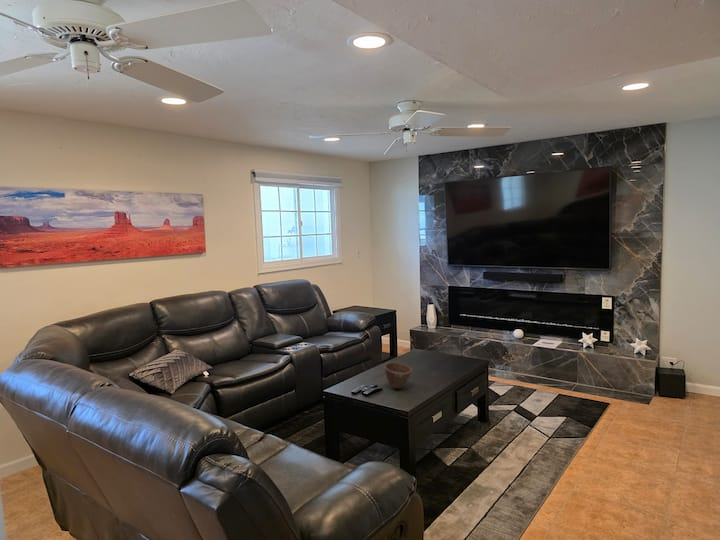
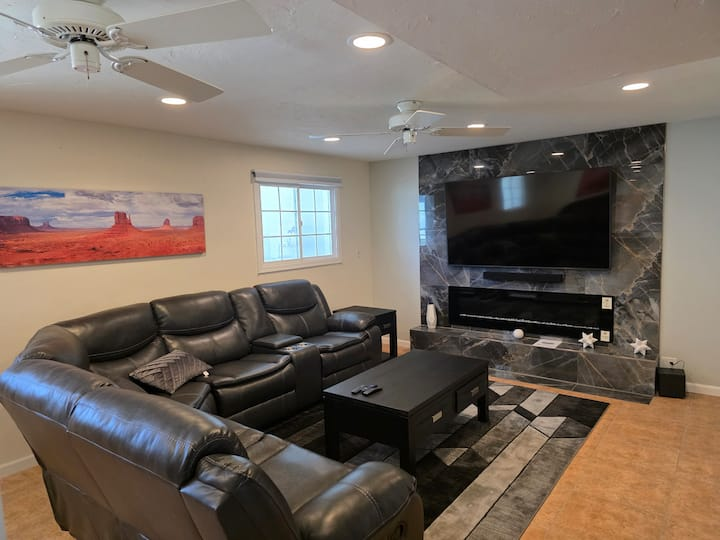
- bowl (398, 376)
